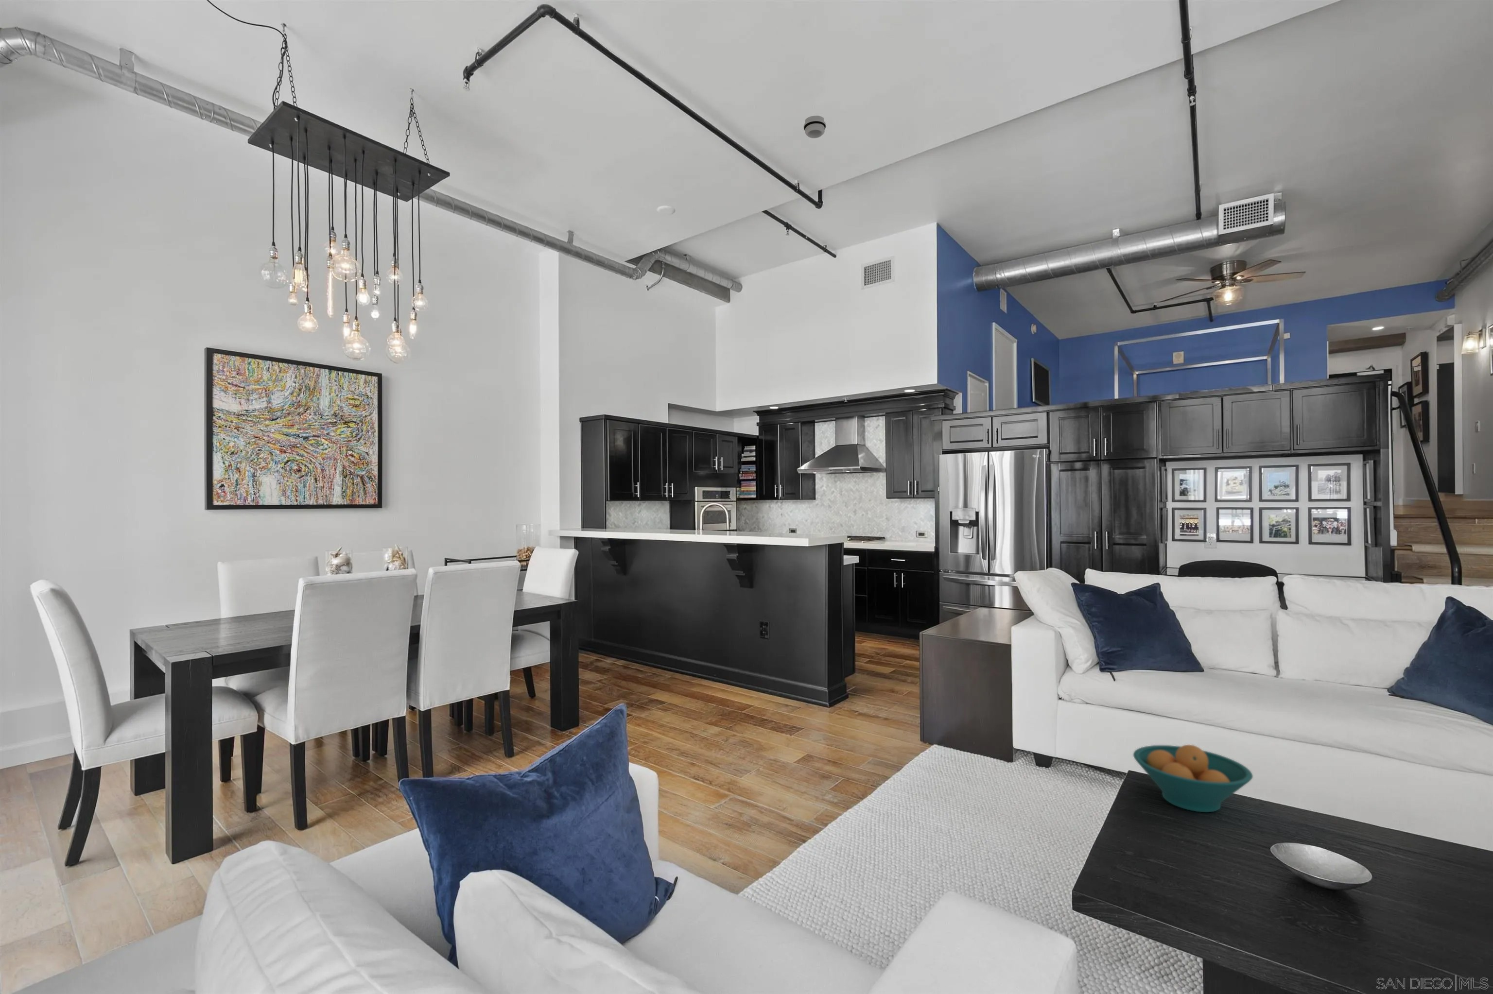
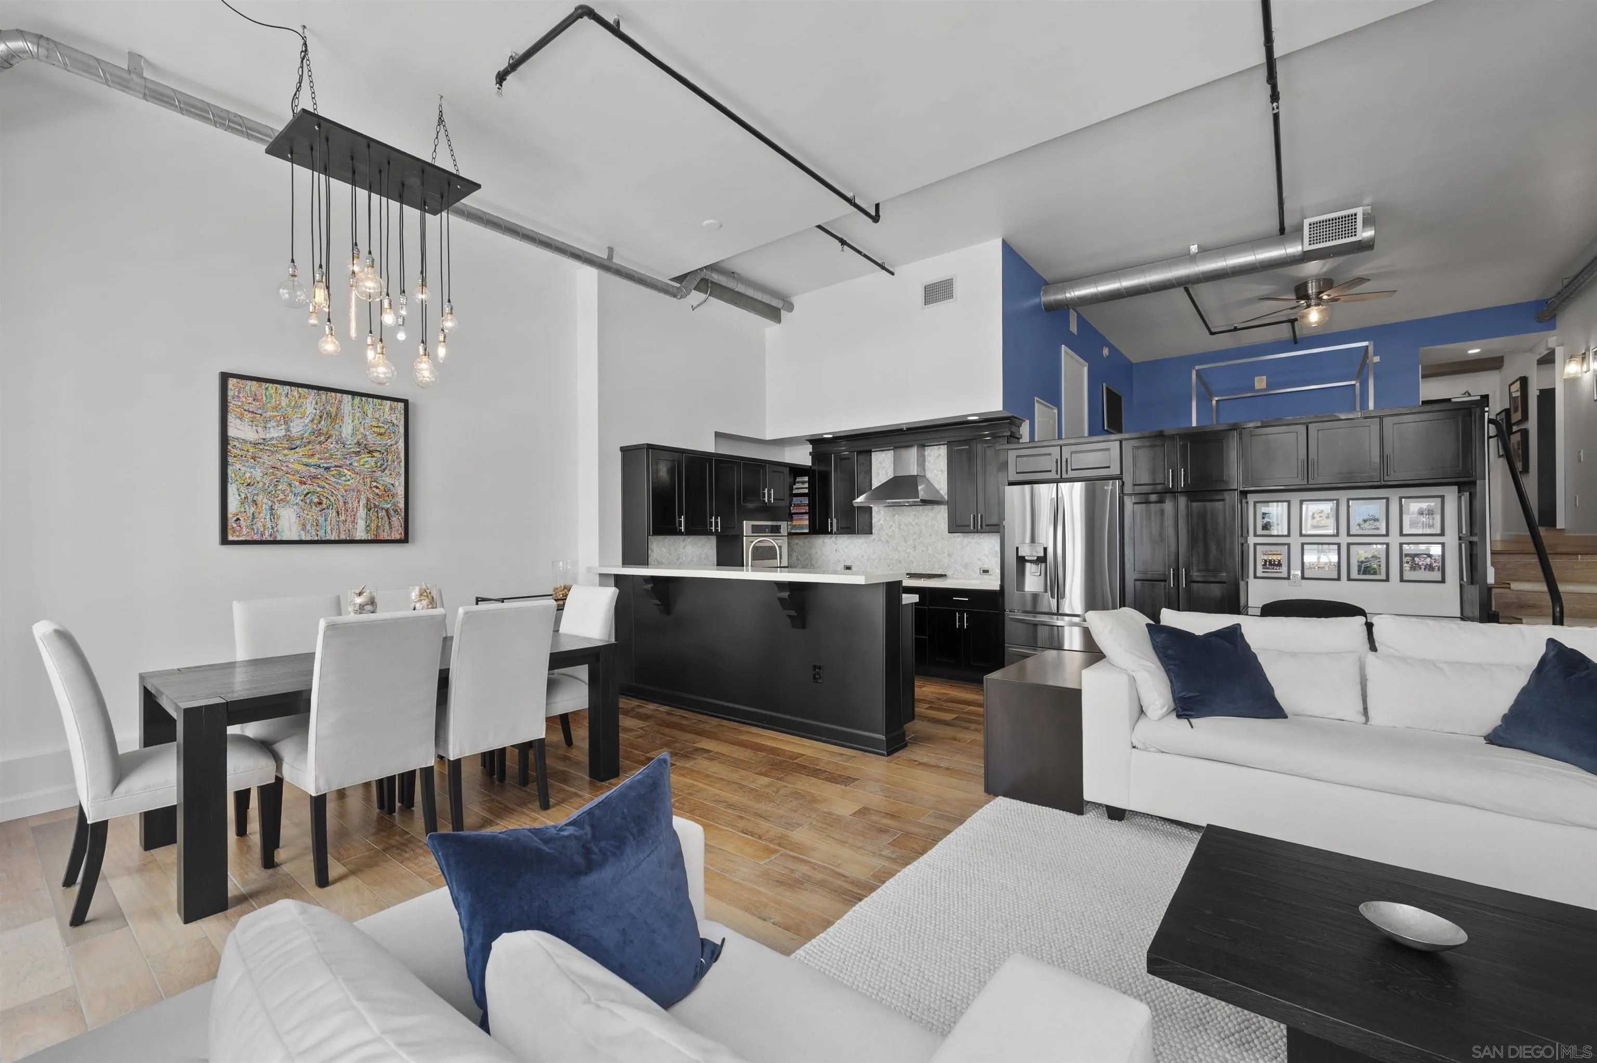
- smoke detector (814, 128)
- fruit bowl (1190, 773)
